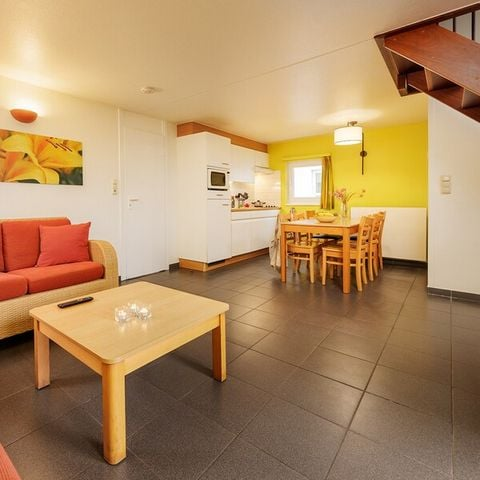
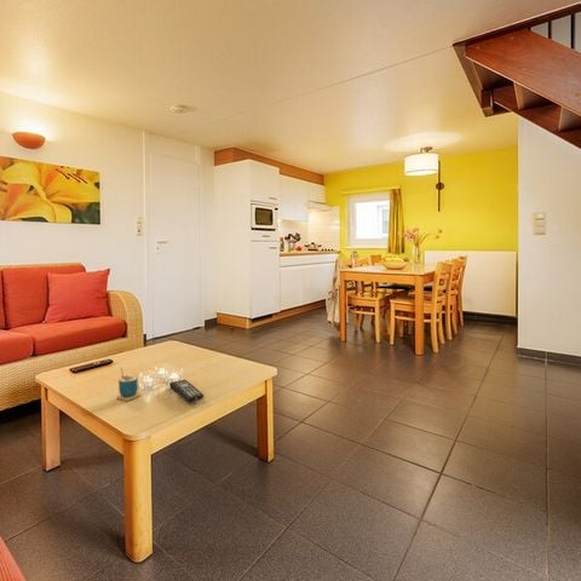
+ remote control (185, 389)
+ cup (127, 381)
